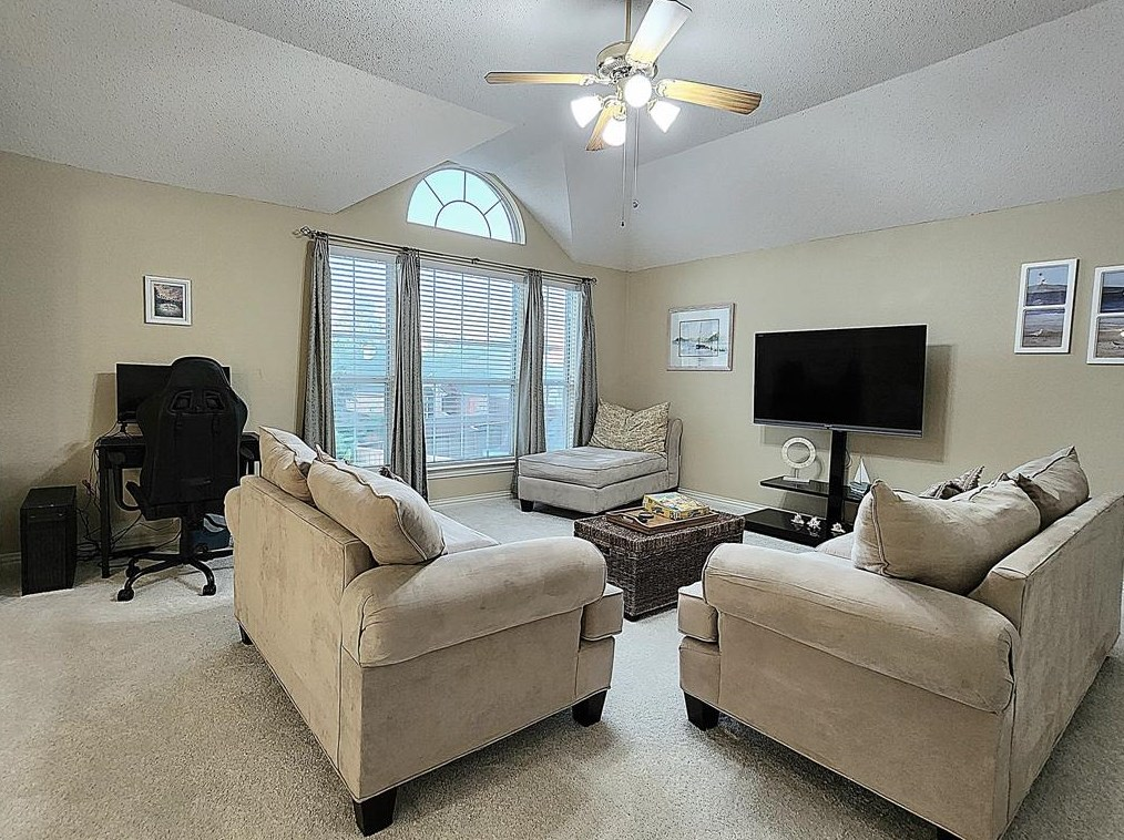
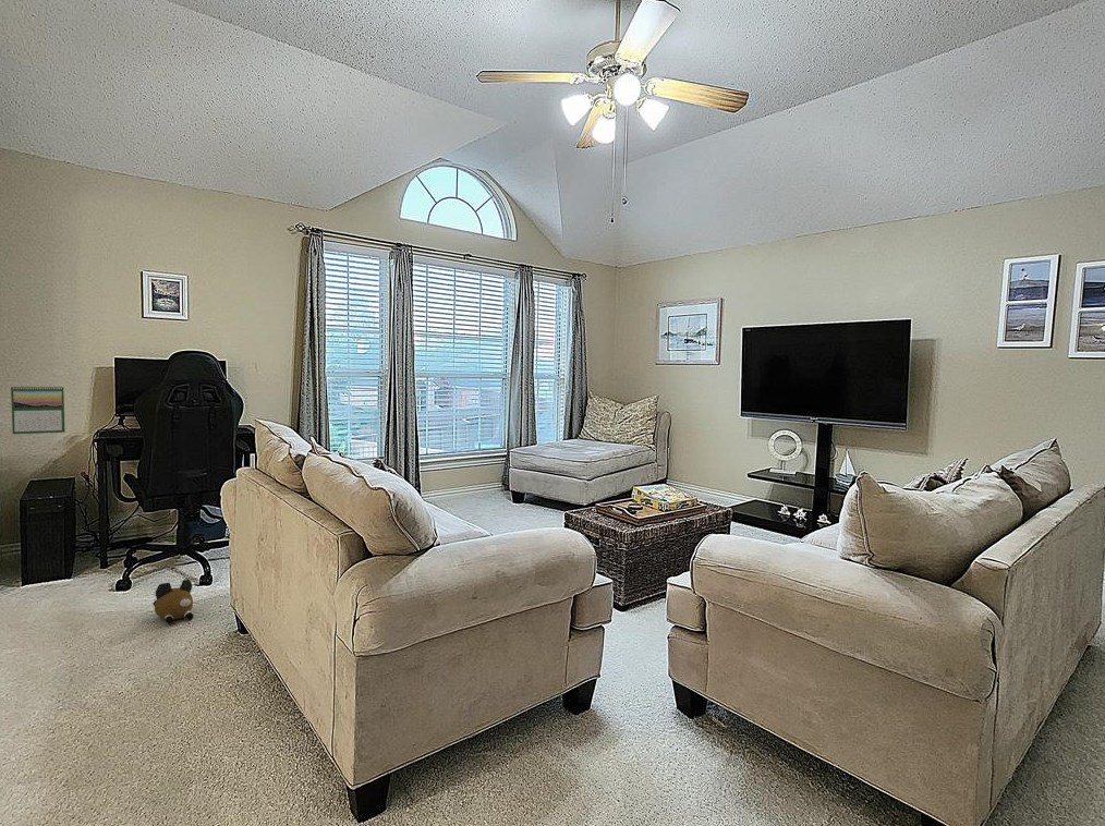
+ plush toy (177, 600)
+ calendar (38, 409)
